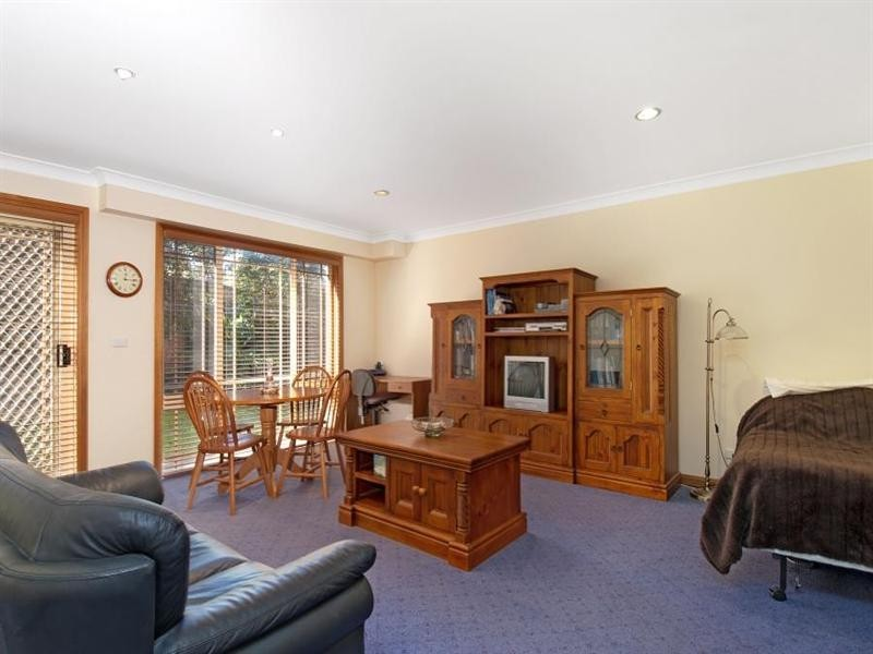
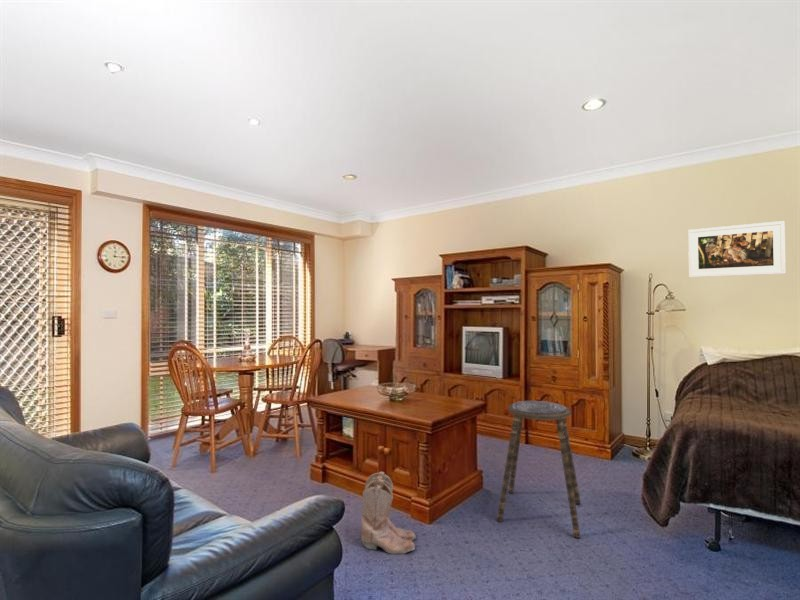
+ boots (389, 509)
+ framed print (734, 250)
+ stool (561, 454)
